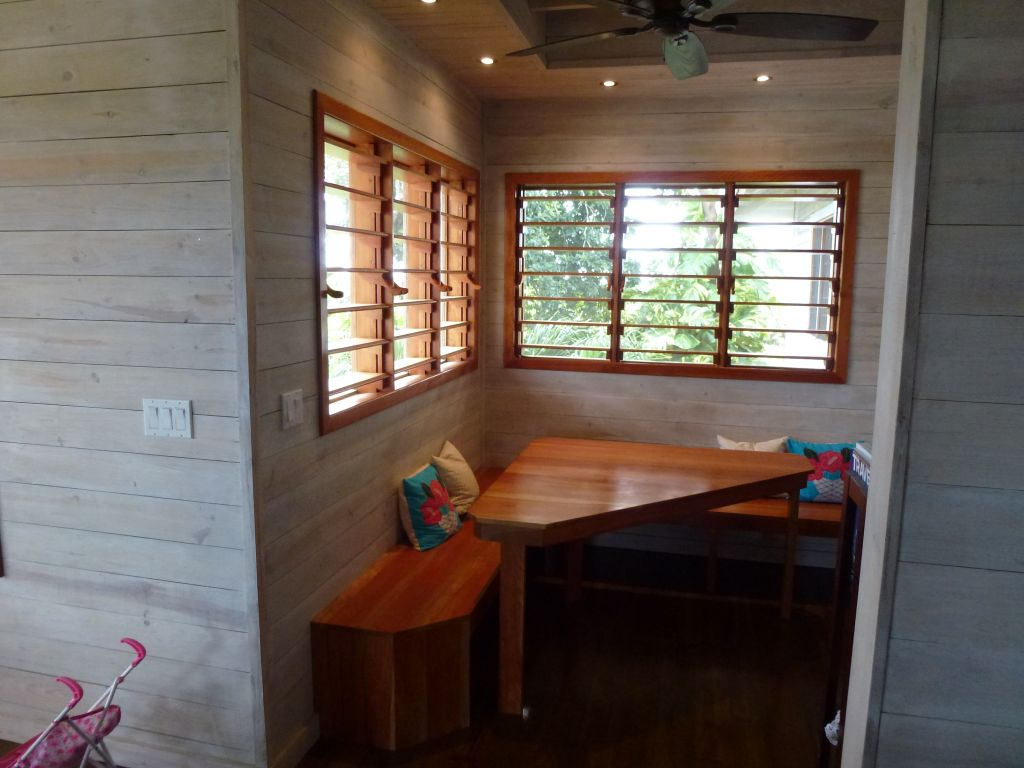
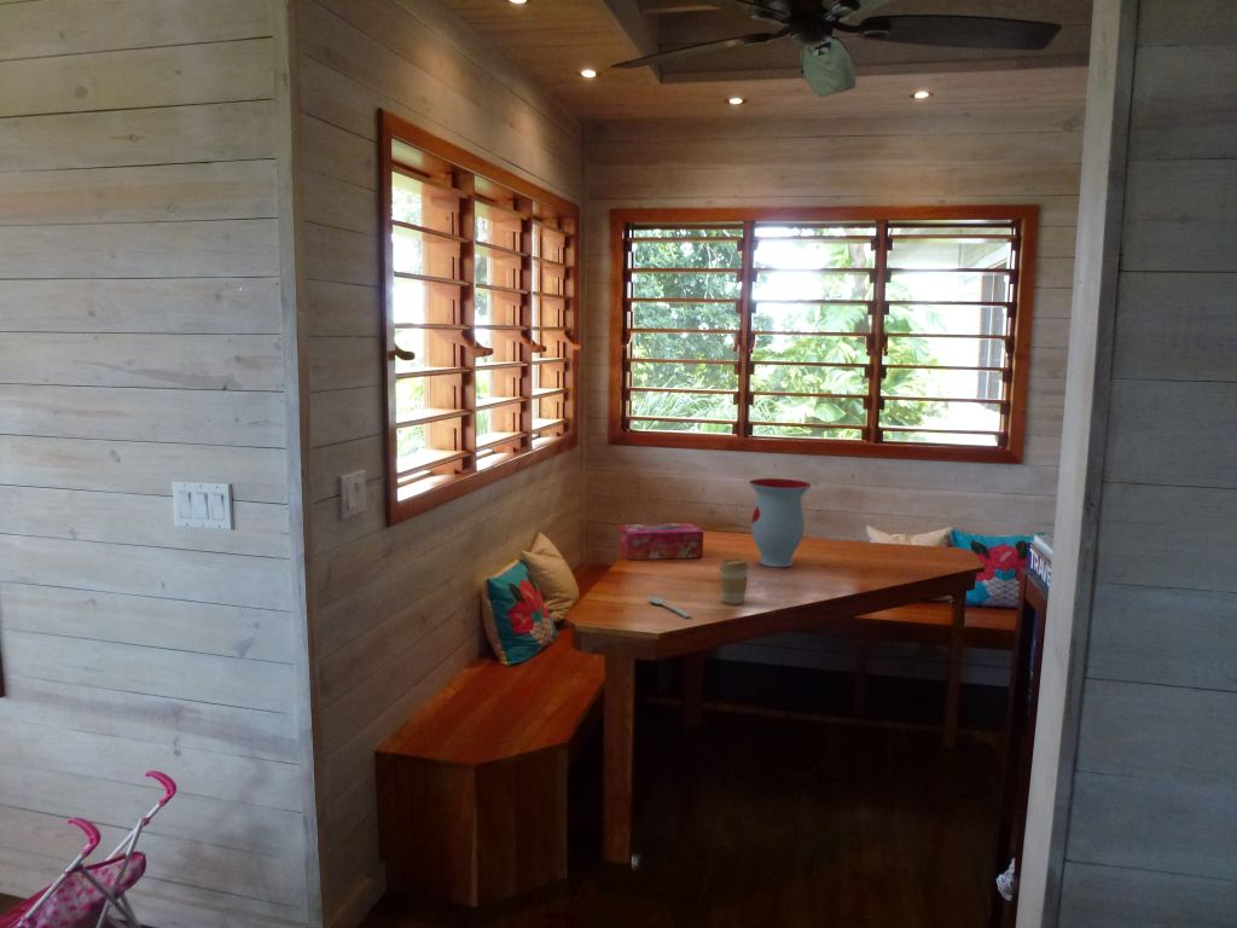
+ coffee cup (733, 580)
+ tissue box (660, 540)
+ spoon (669, 605)
+ vase (777, 523)
